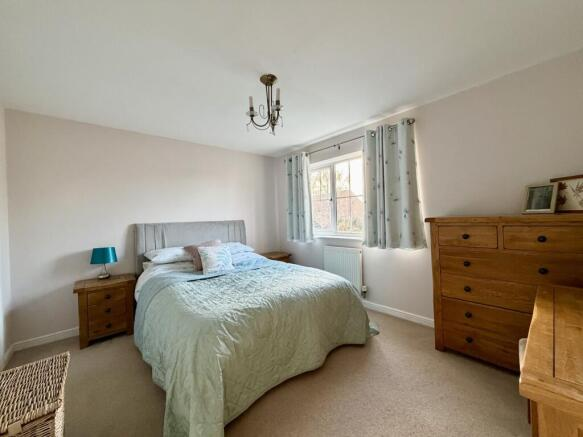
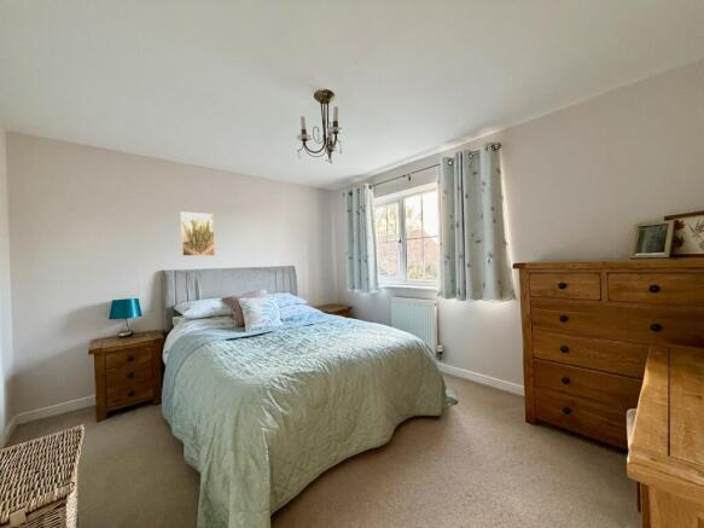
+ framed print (198, 234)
